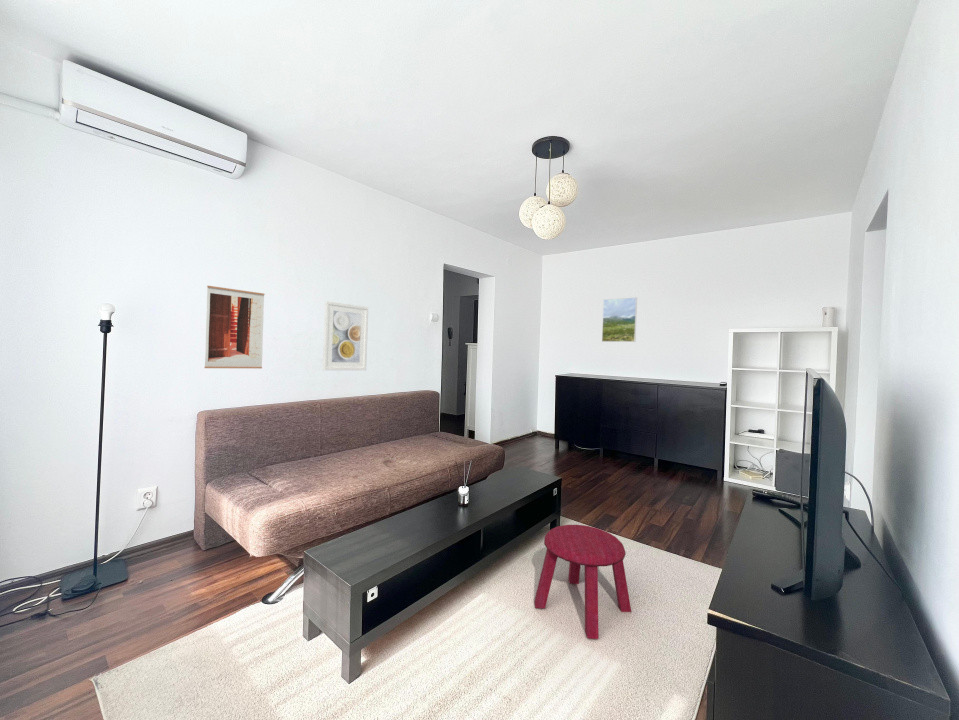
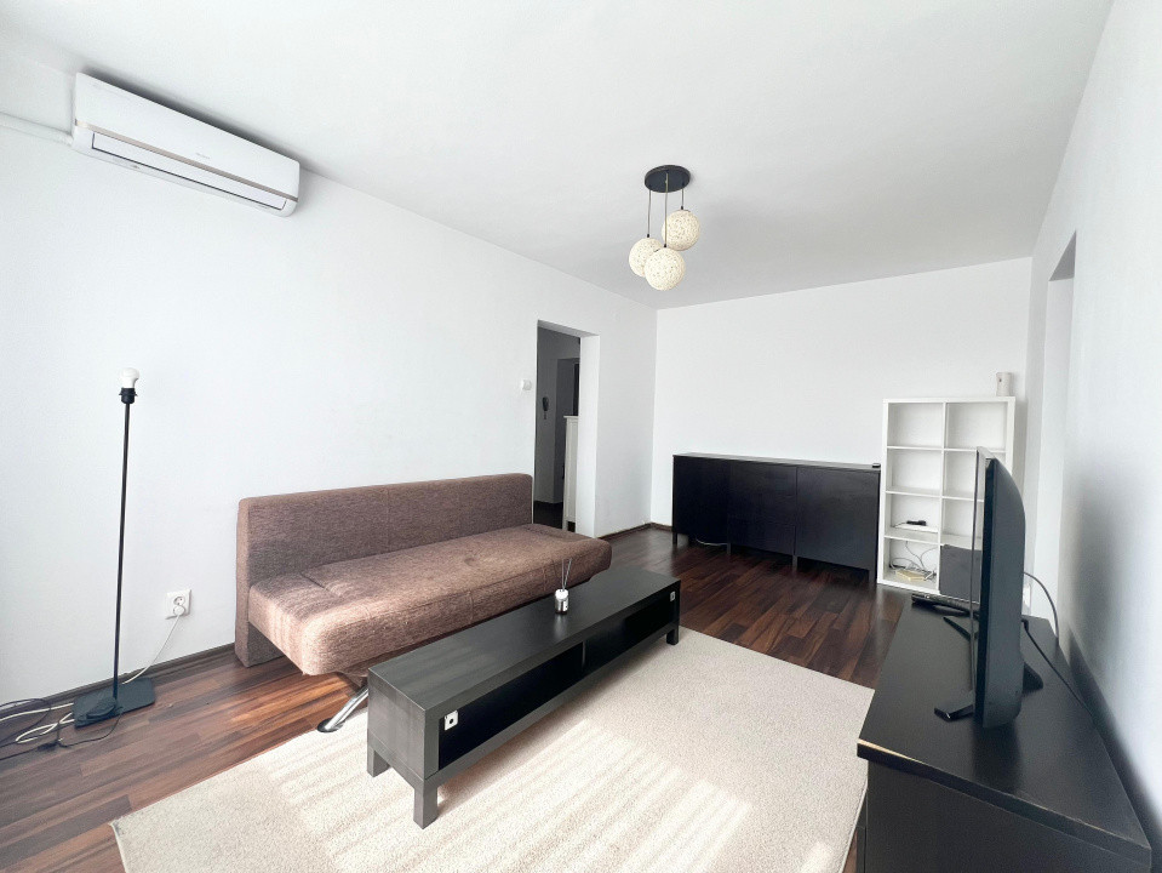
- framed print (346, 337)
- wall art (235, 329)
- stool (585, 572)
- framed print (619, 320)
